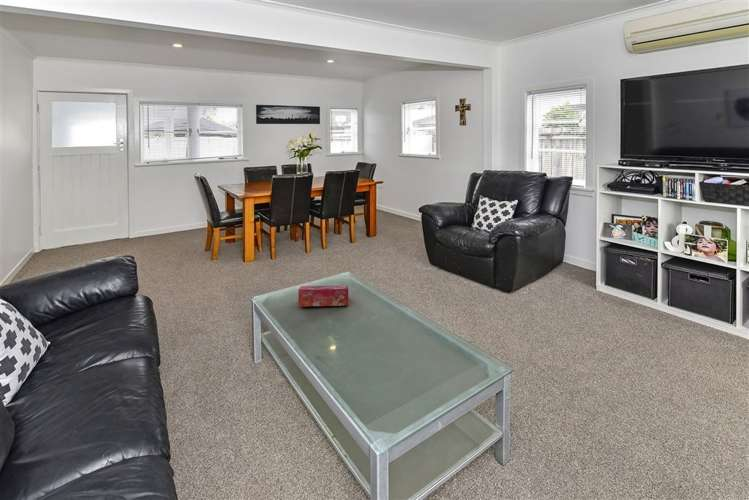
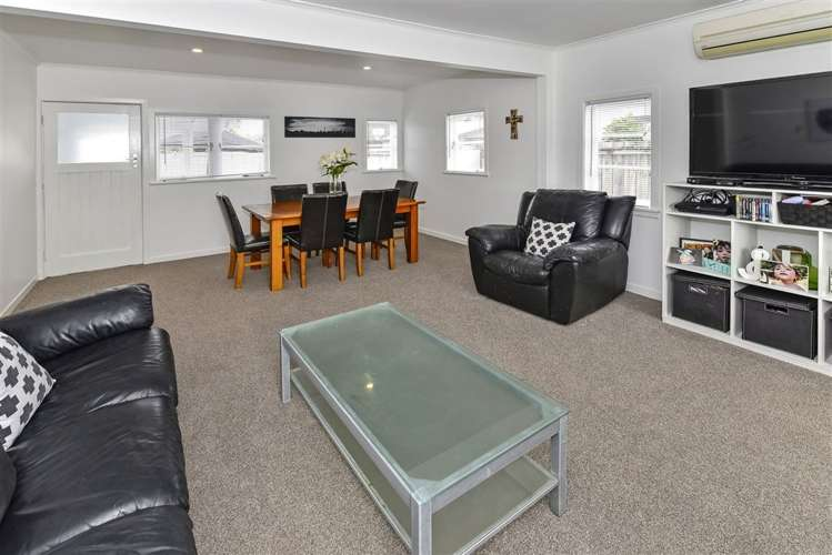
- tissue box (324, 295)
